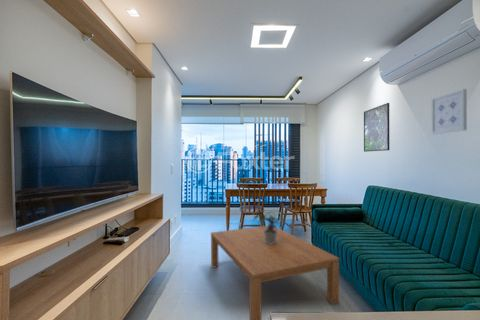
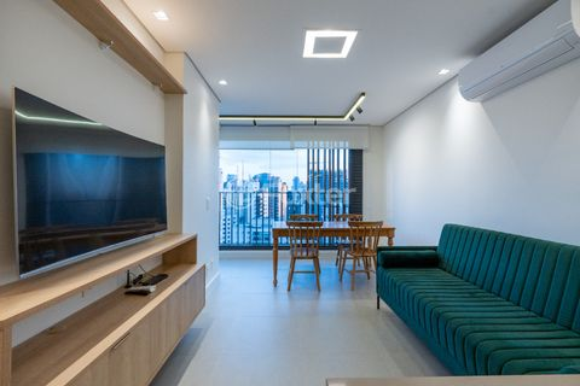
- coffee table (265, 262)
- wall art (447, 113)
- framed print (375, 129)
- potted plant (273, 225)
